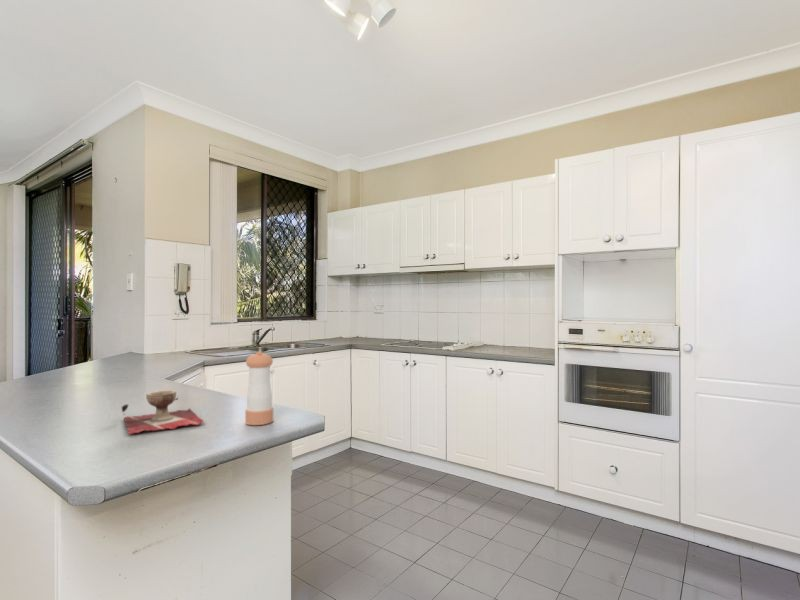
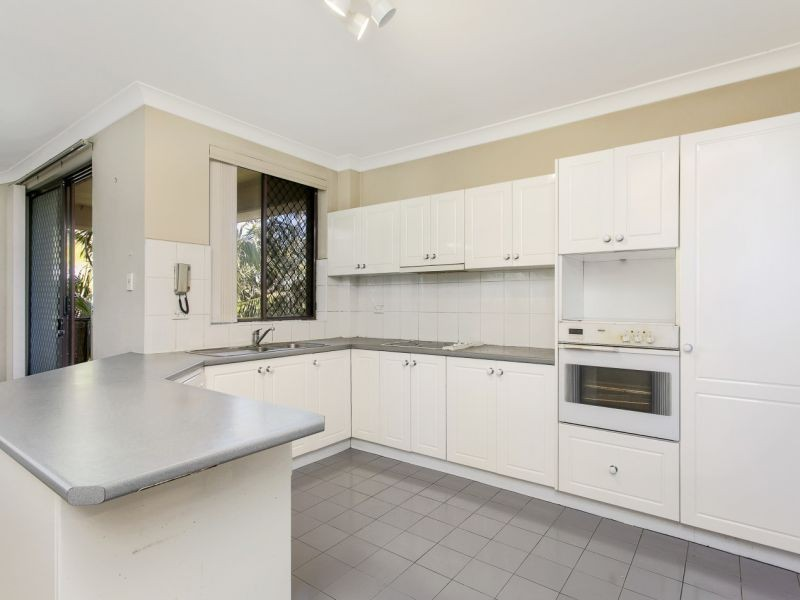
- pepper shaker (259, 386)
- decorative bowl (161, 407)
